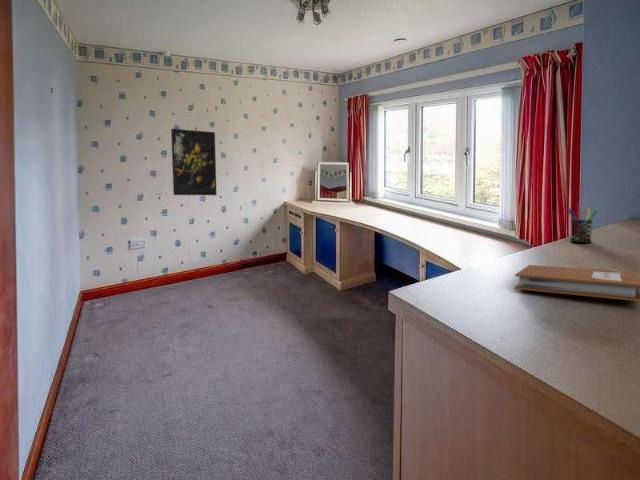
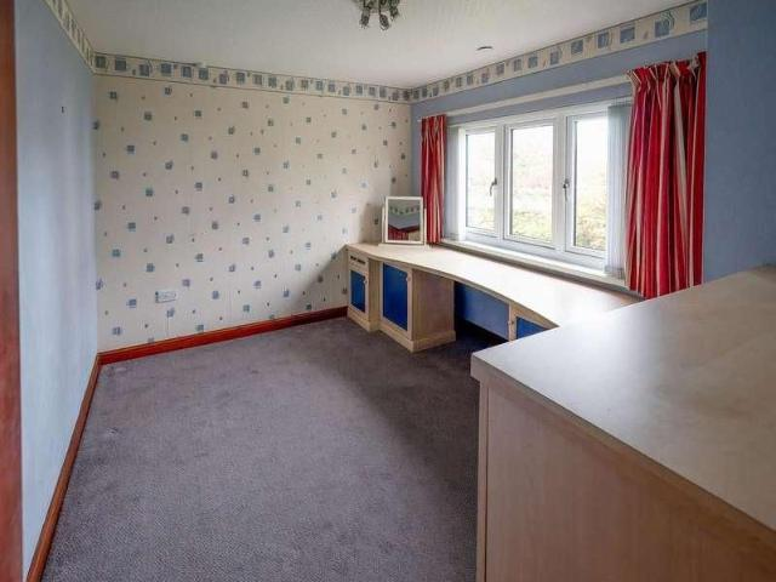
- notebook (579, 280)
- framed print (194, 163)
- pen holder (583, 222)
